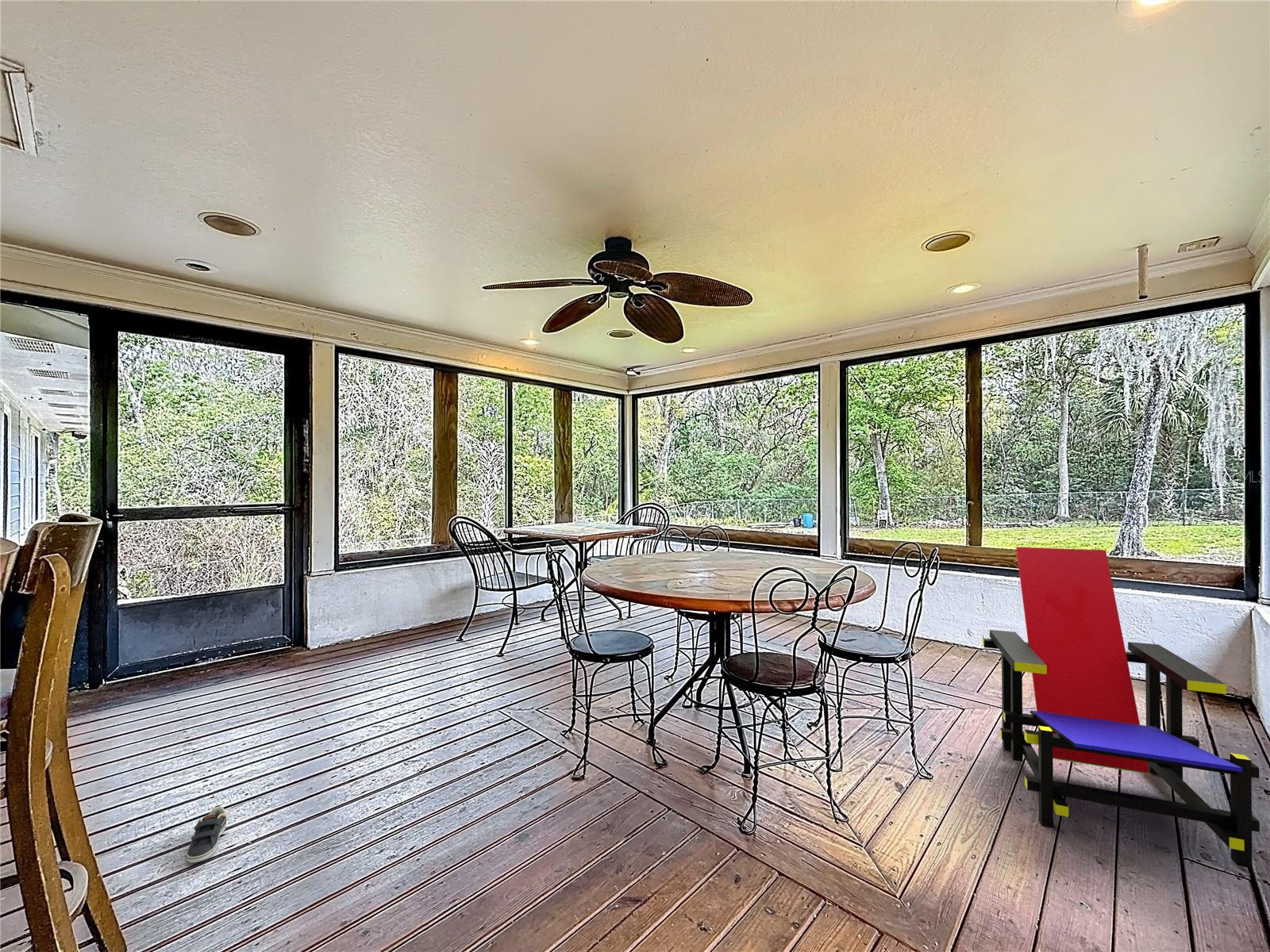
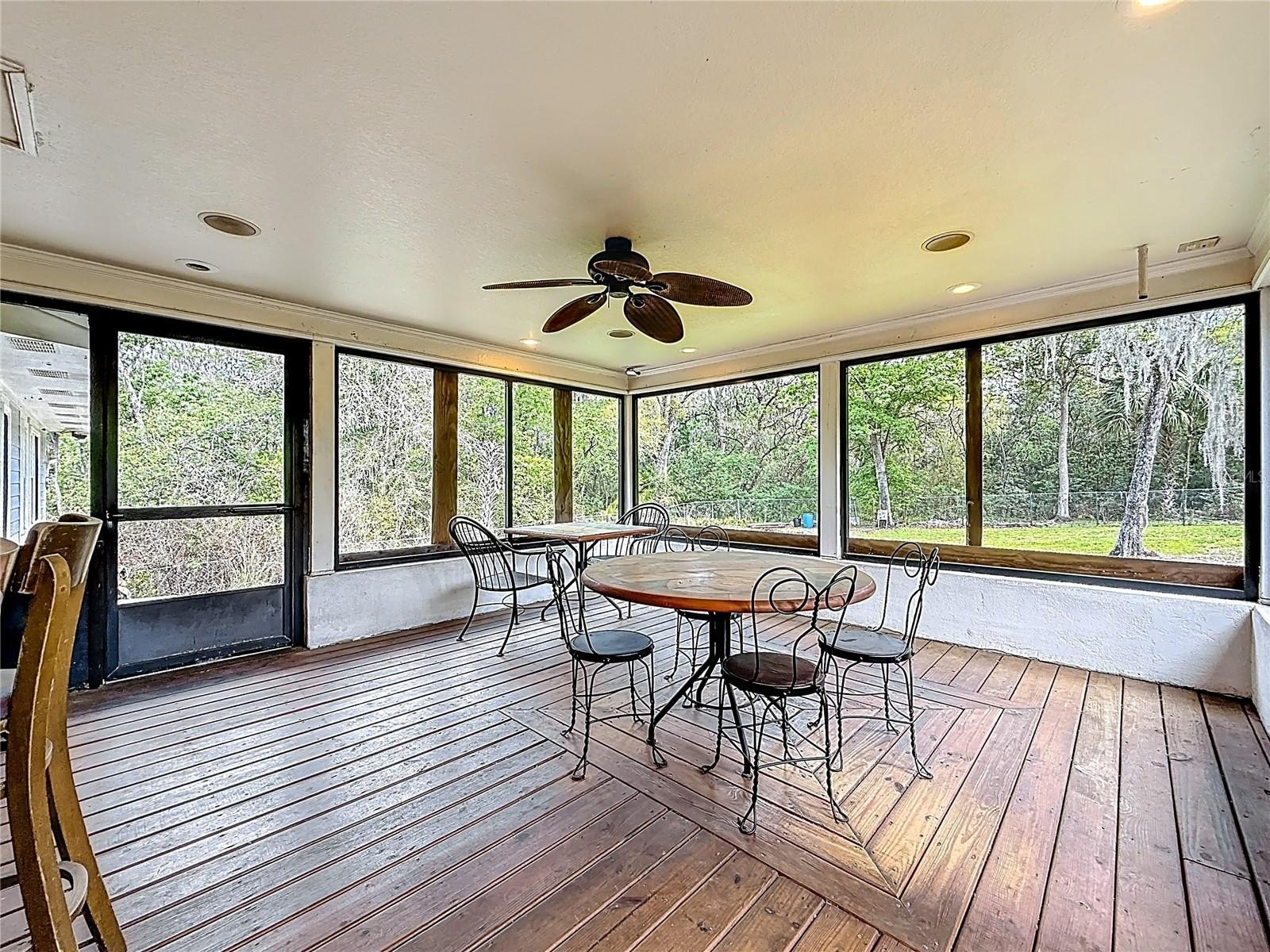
- sneaker (206, 832)
- lounge chair (1098, 676)
